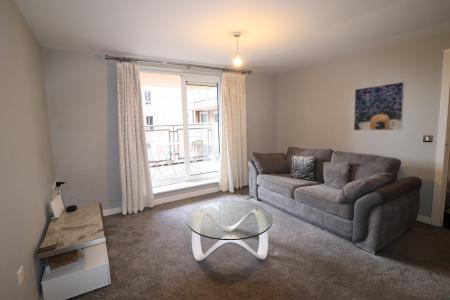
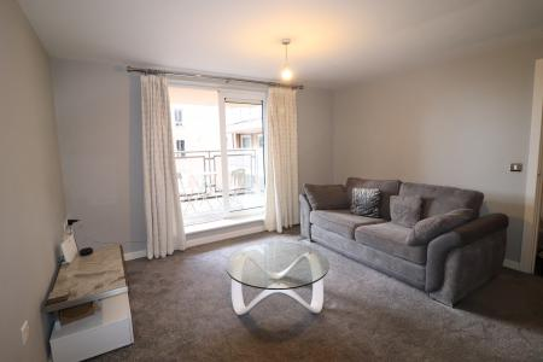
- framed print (377, 108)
